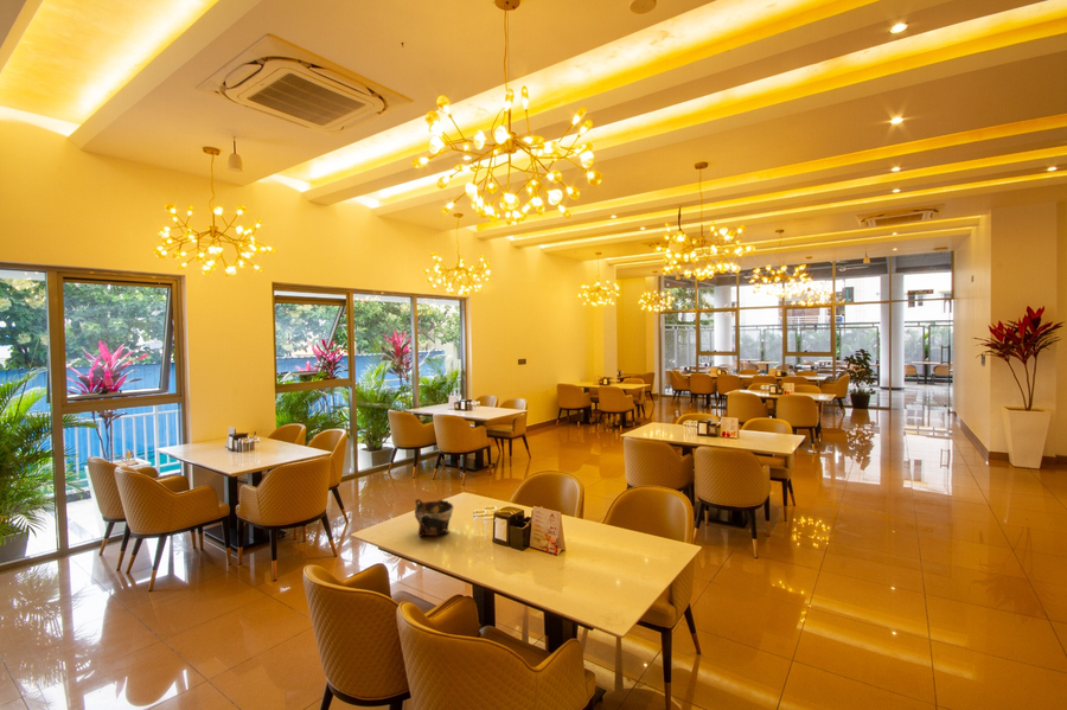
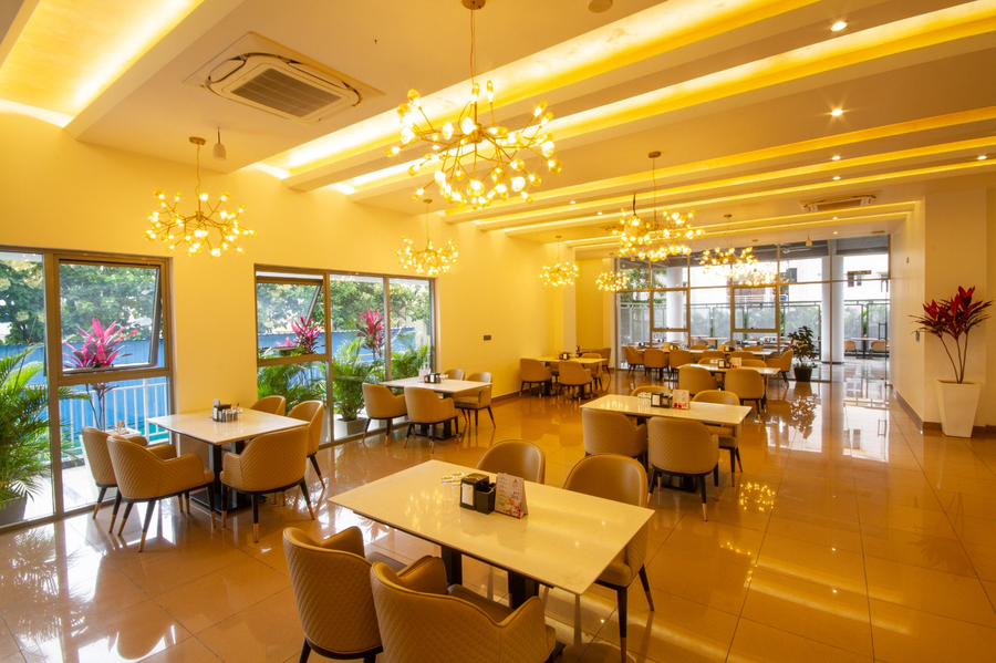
- bowl (434, 517)
